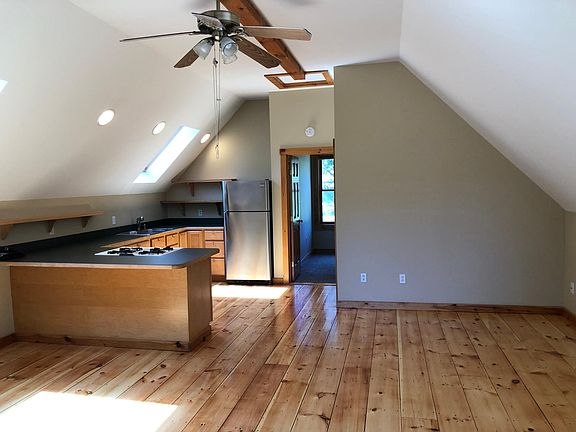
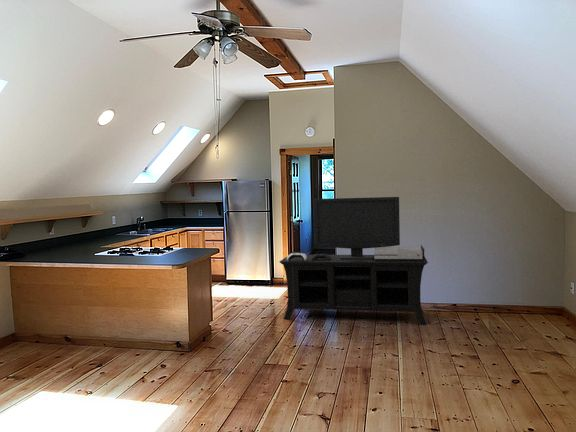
+ media console (352, 257)
